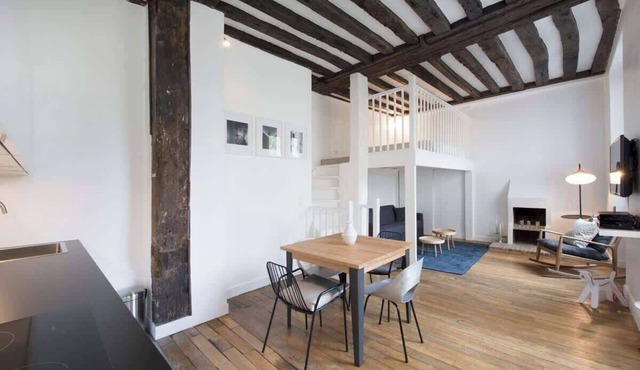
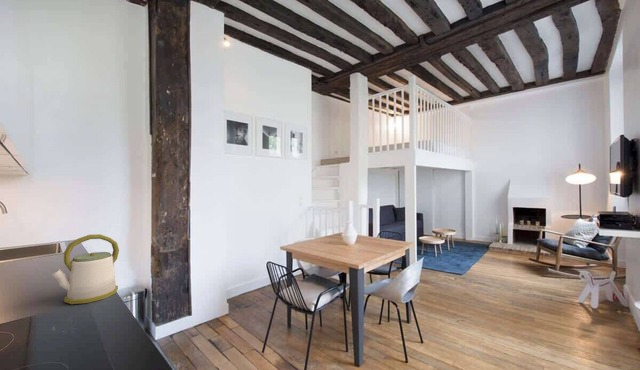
+ kettle (87, 265)
